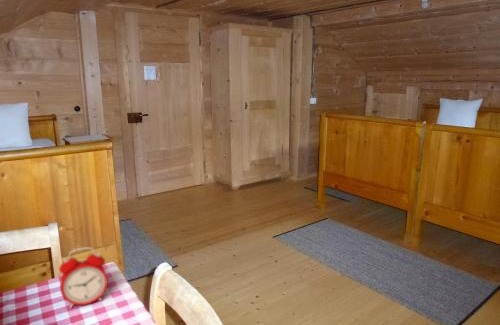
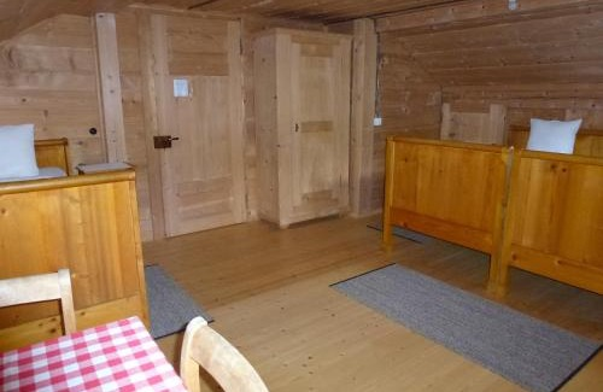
- alarm clock (83, 275)
